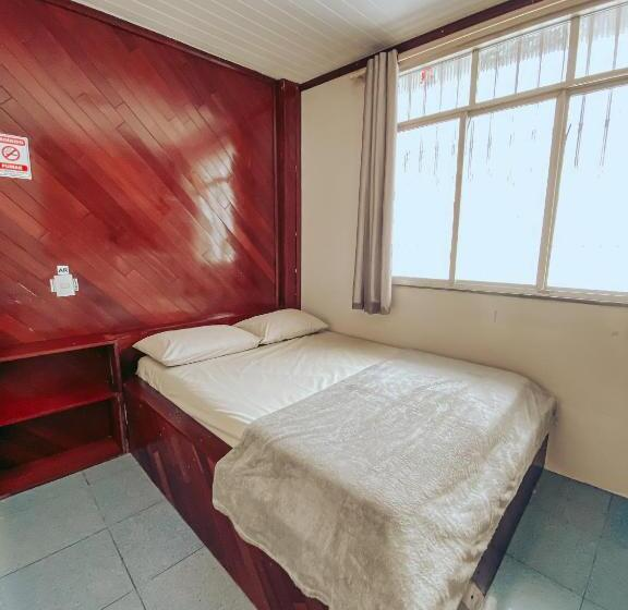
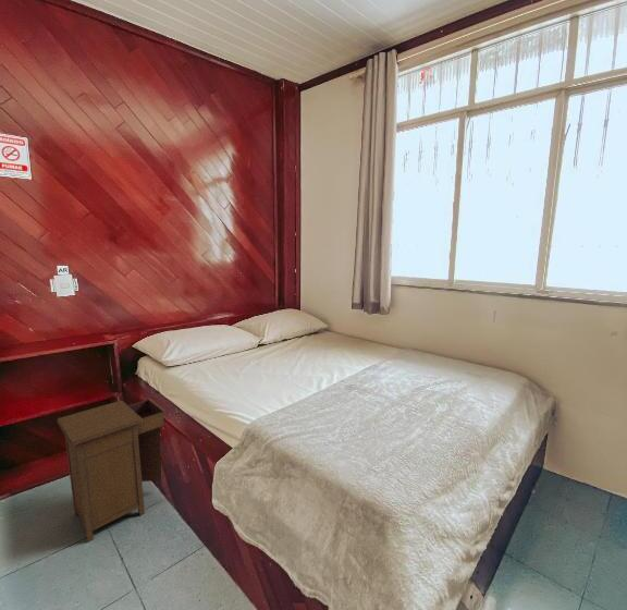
+ nightstand (119, 461)
